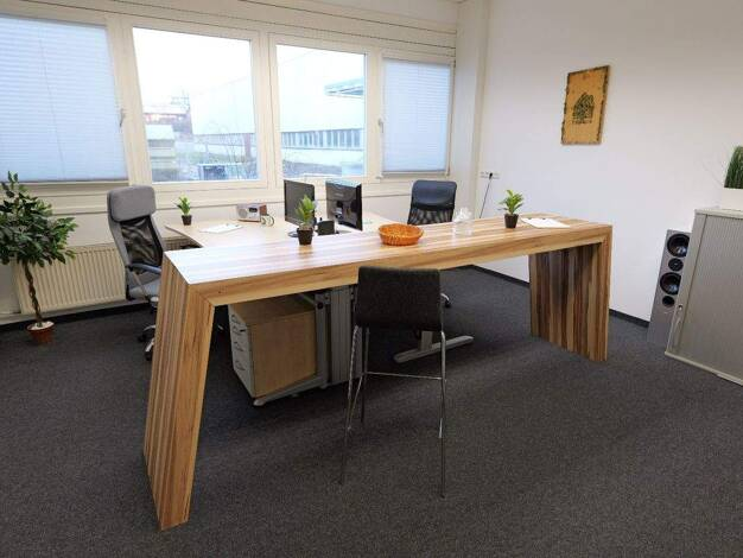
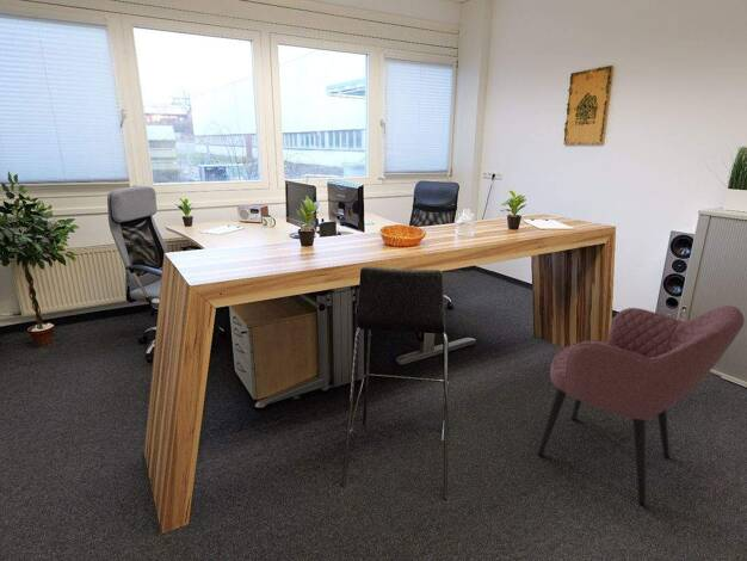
+ armchair (628, 383)
